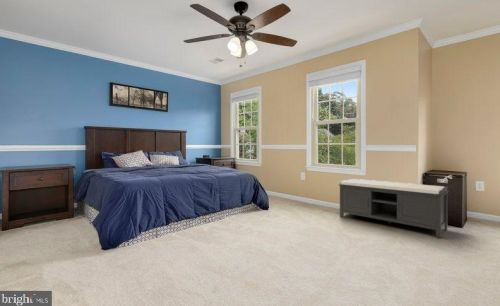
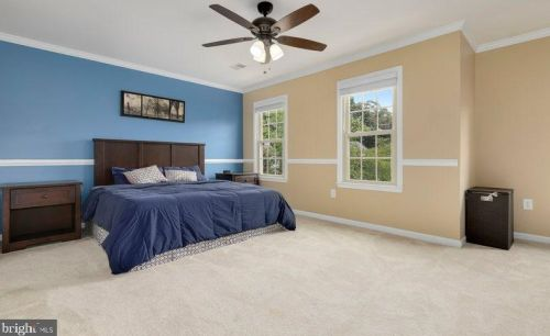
- bench (388, 203)
